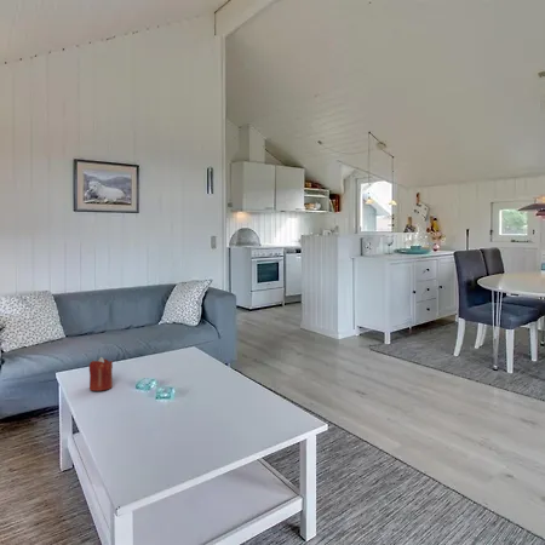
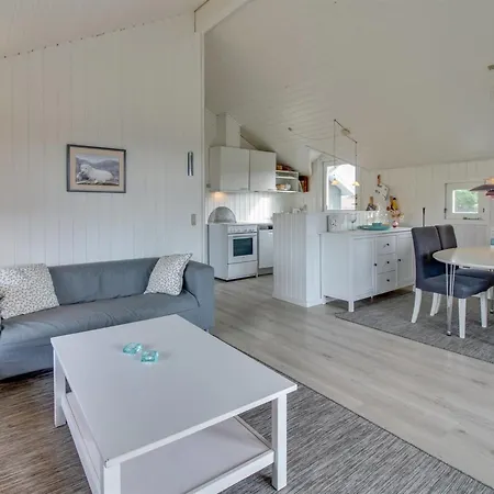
- candle (101, 372)
